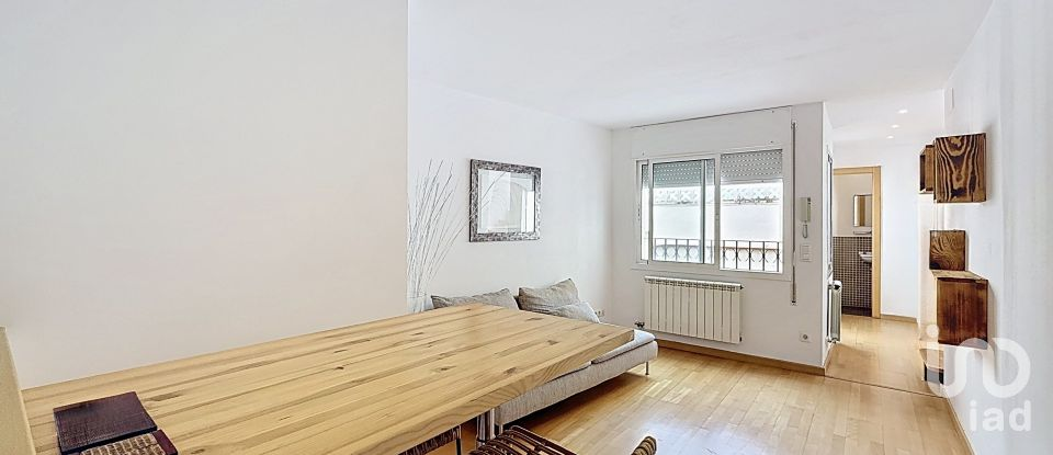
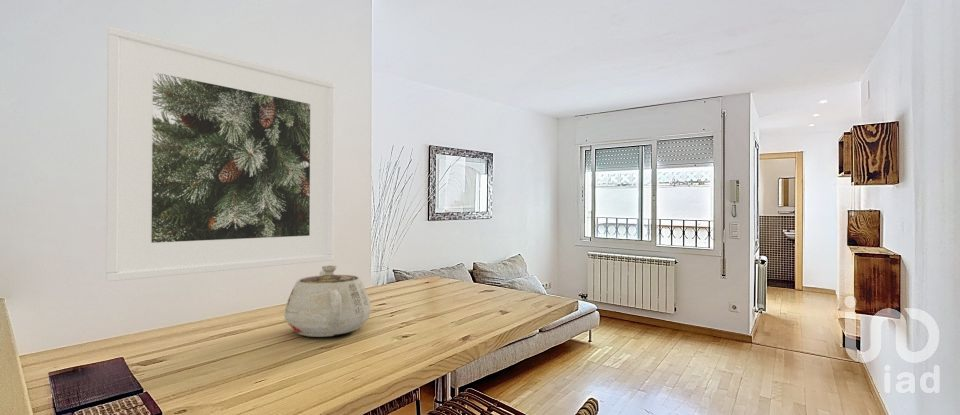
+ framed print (240, 164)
+ teapot (328, 296)
